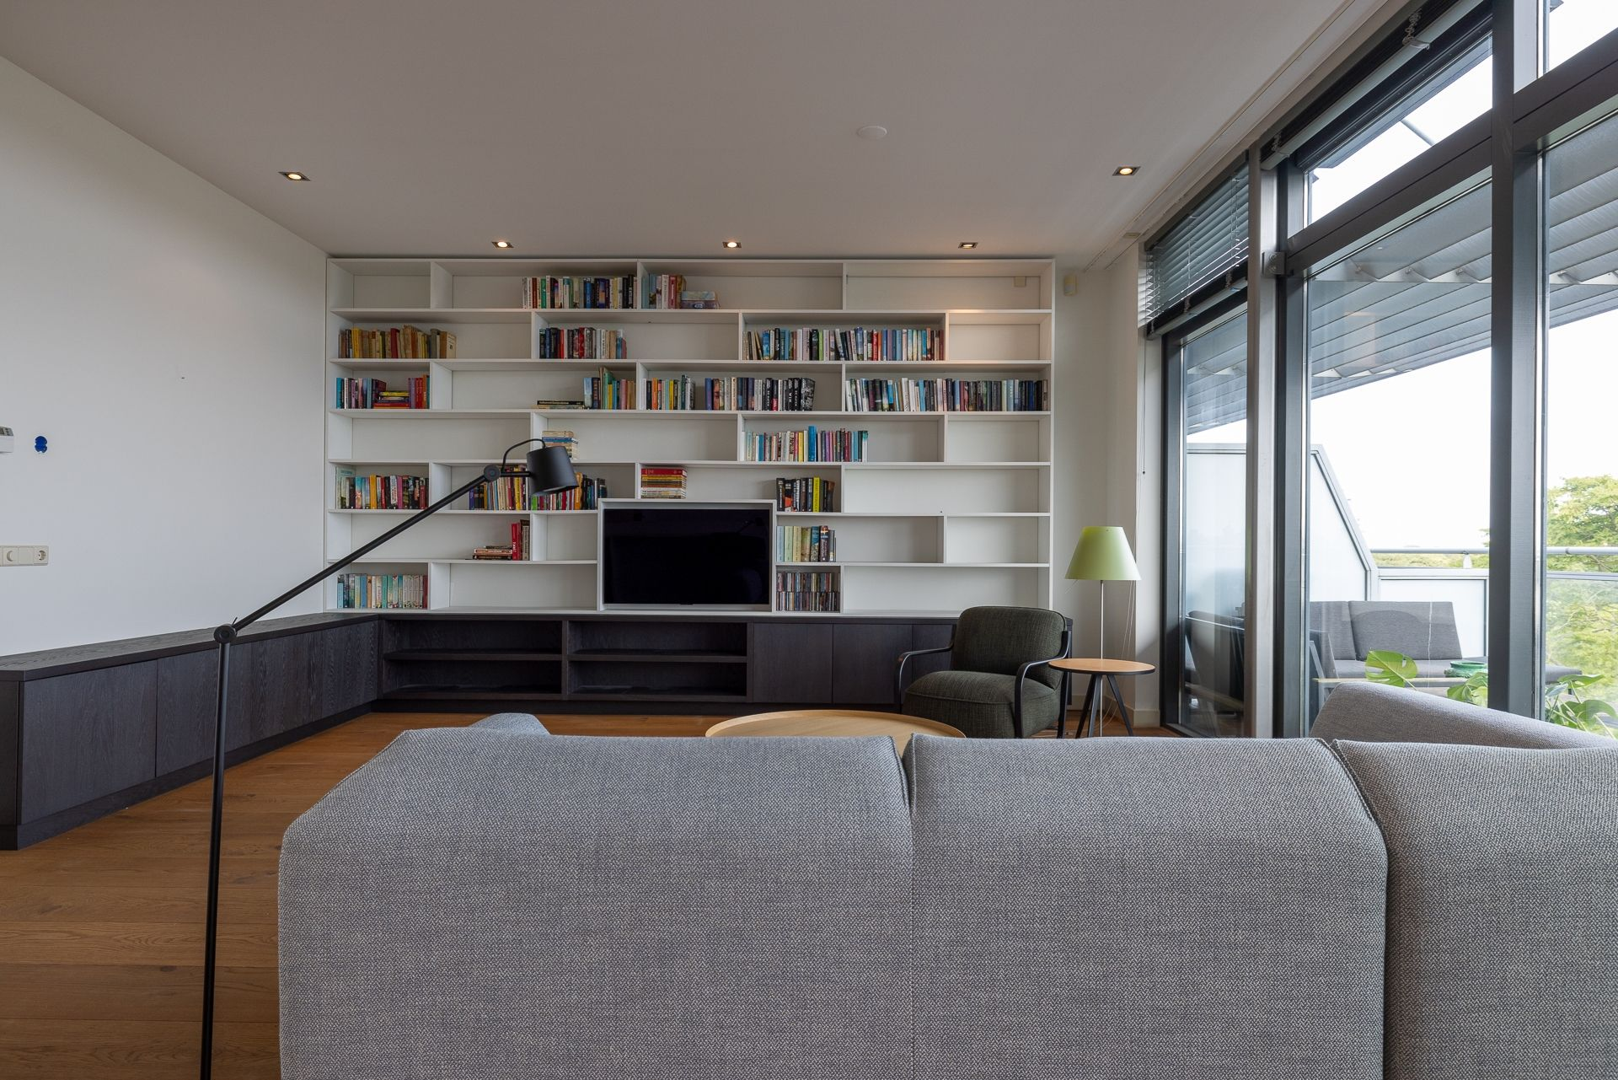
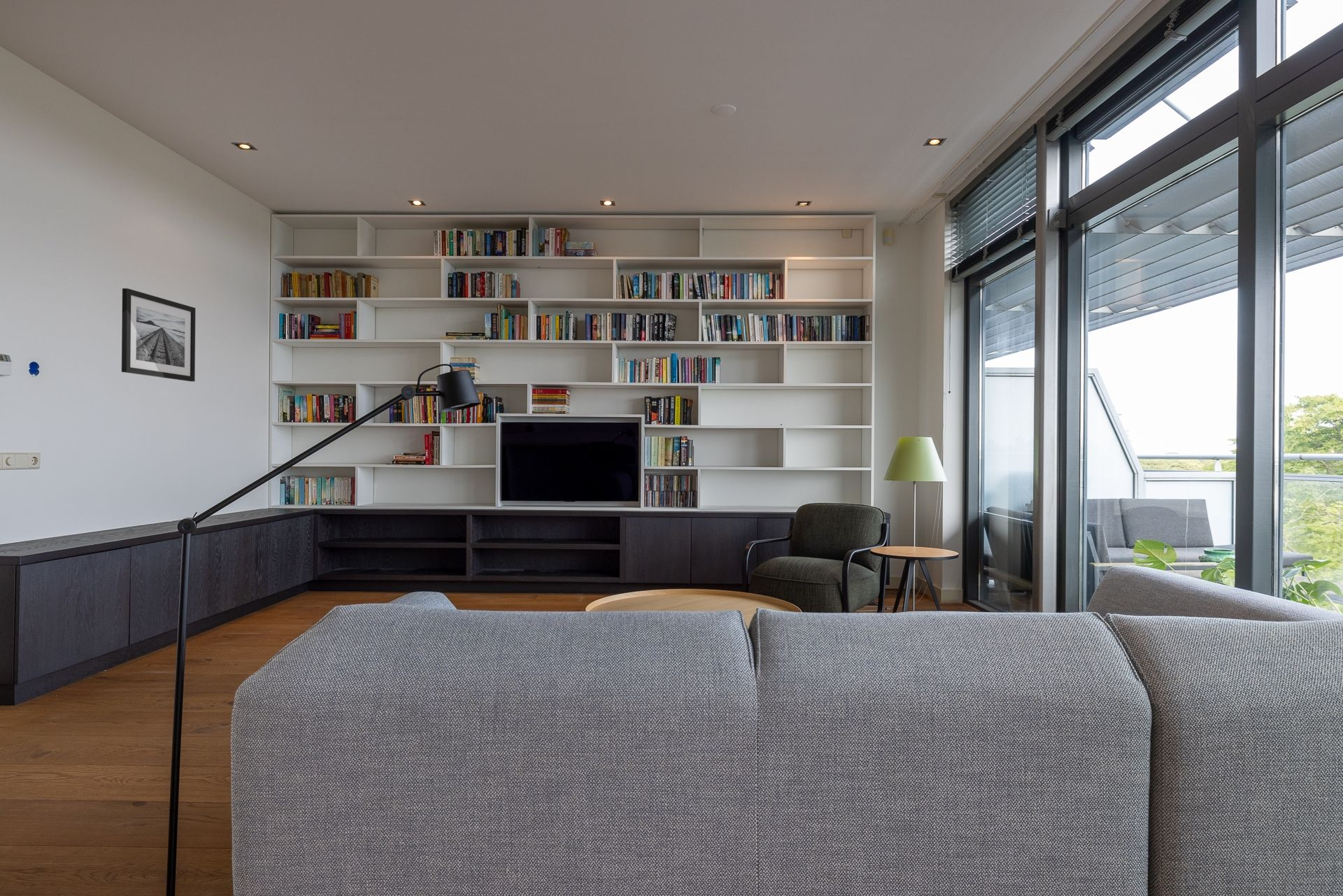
+ wall art (161, 338)
